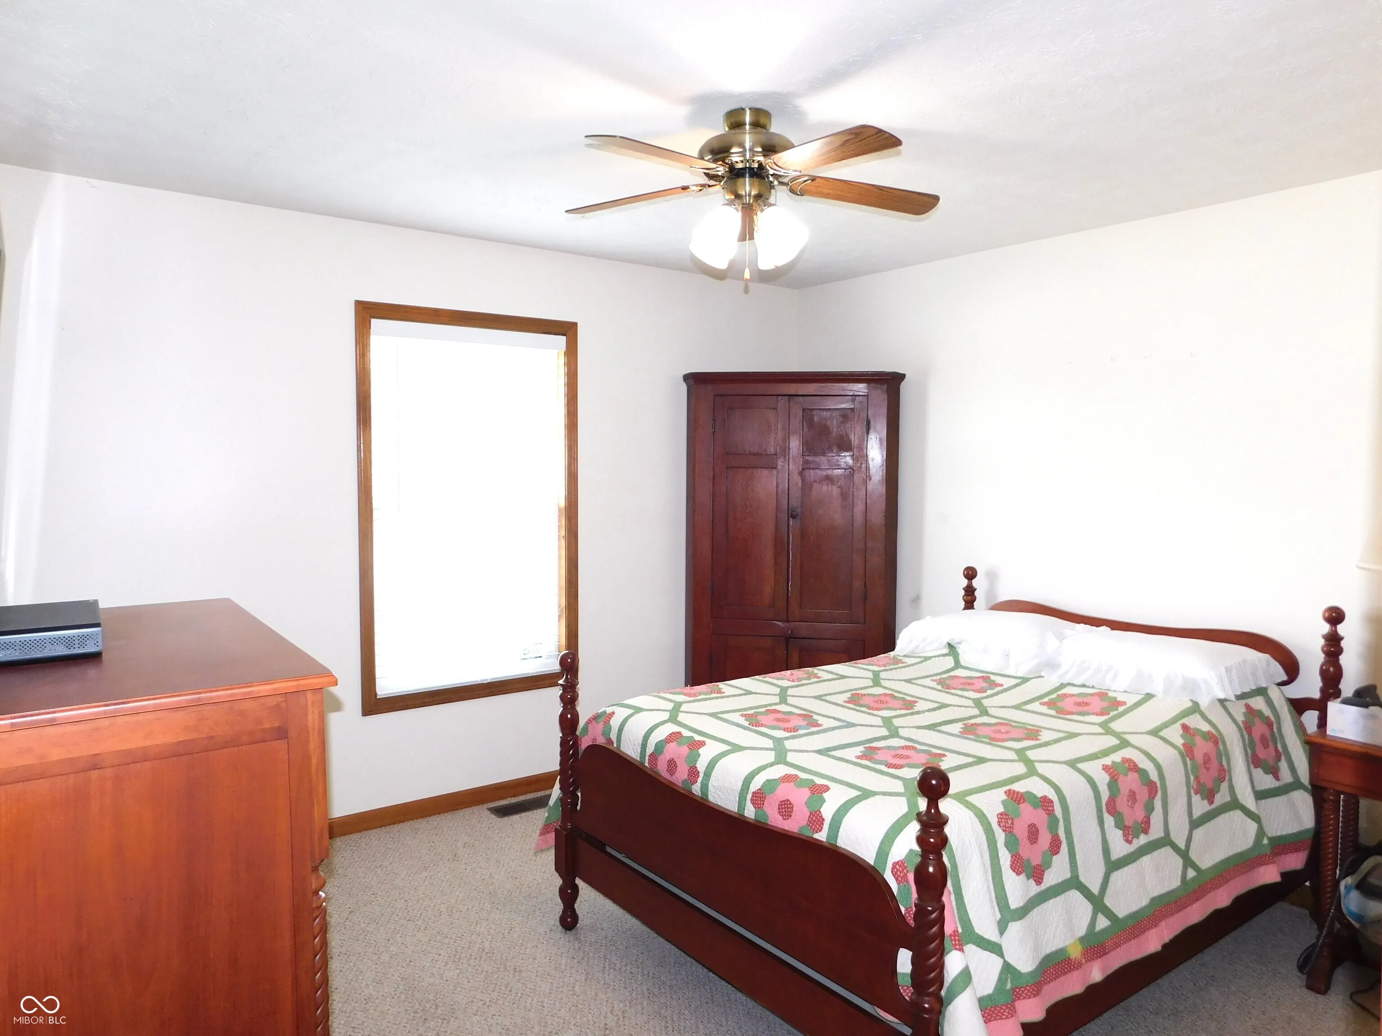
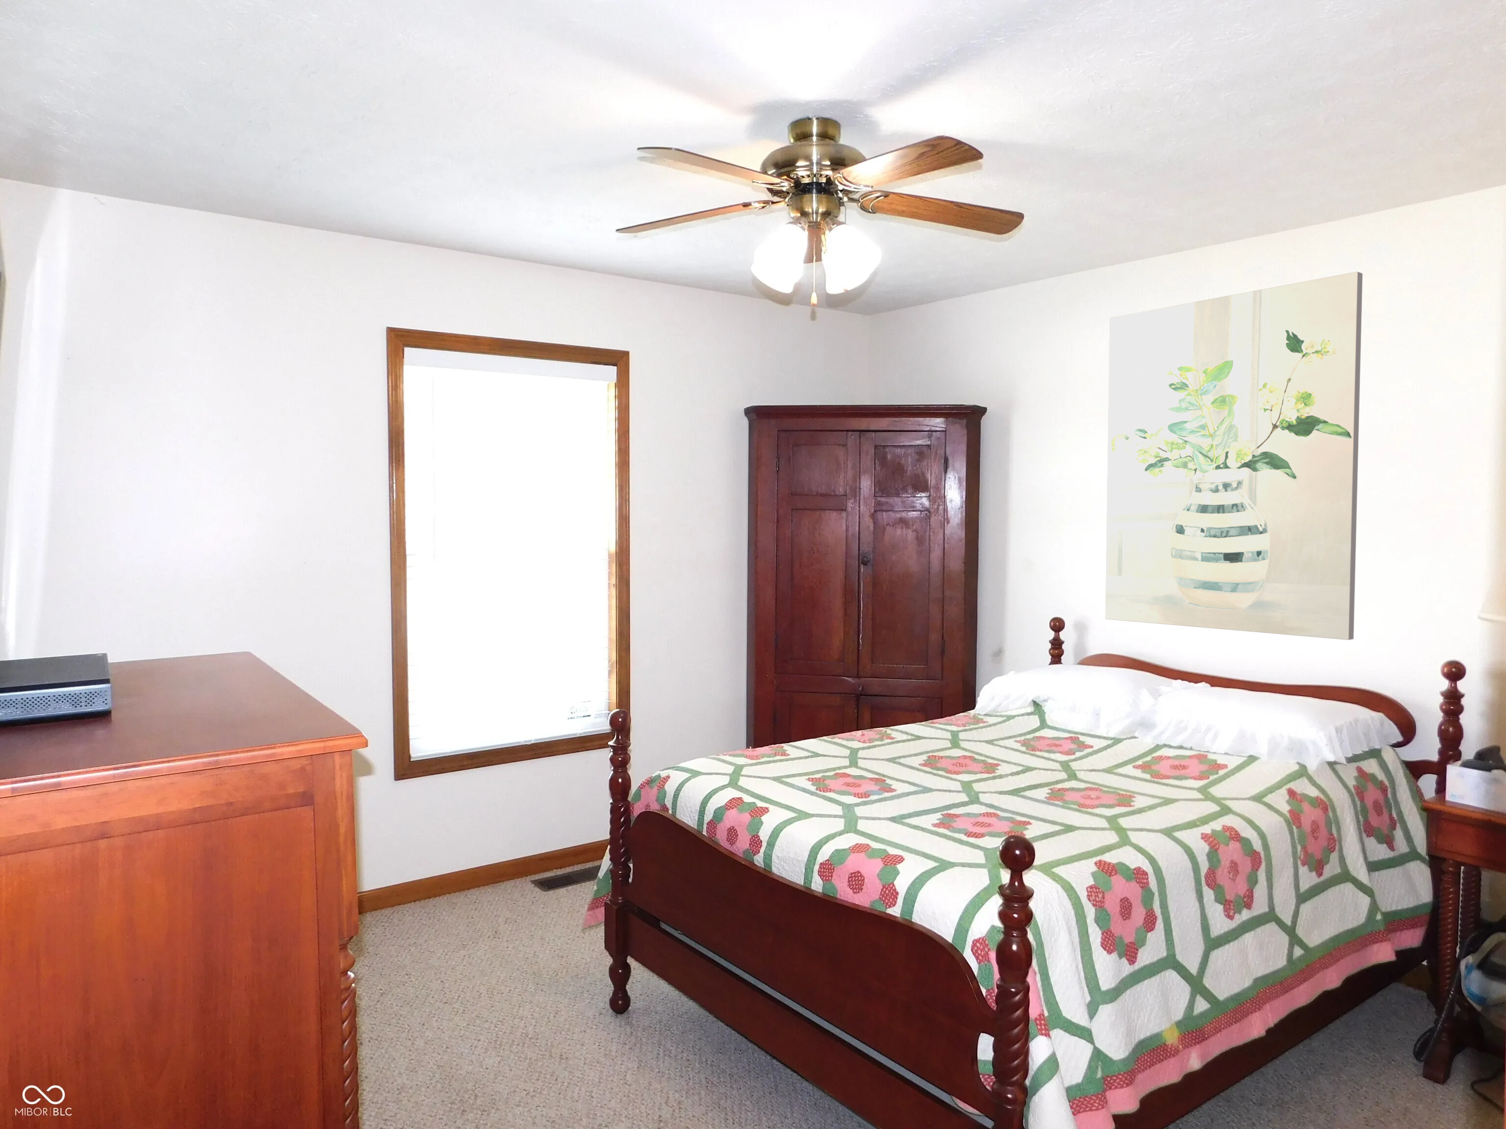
+ wall art (1220, 464)
